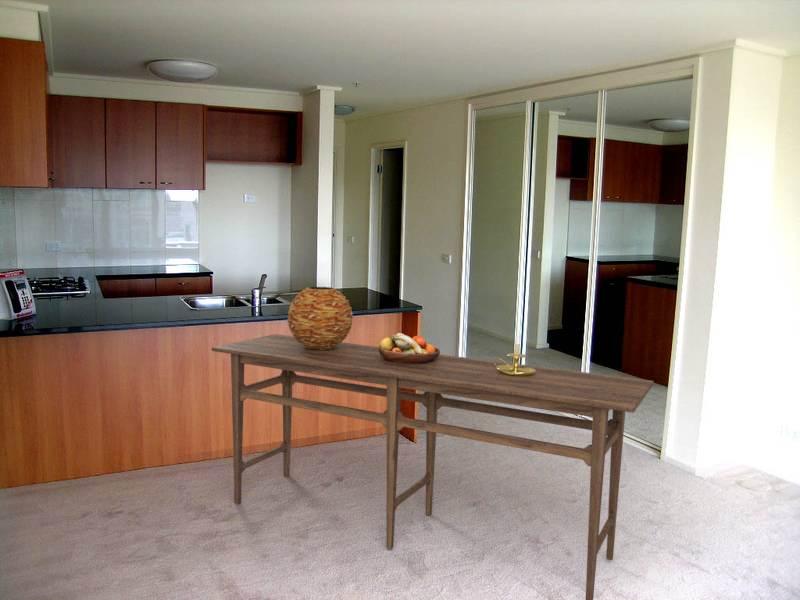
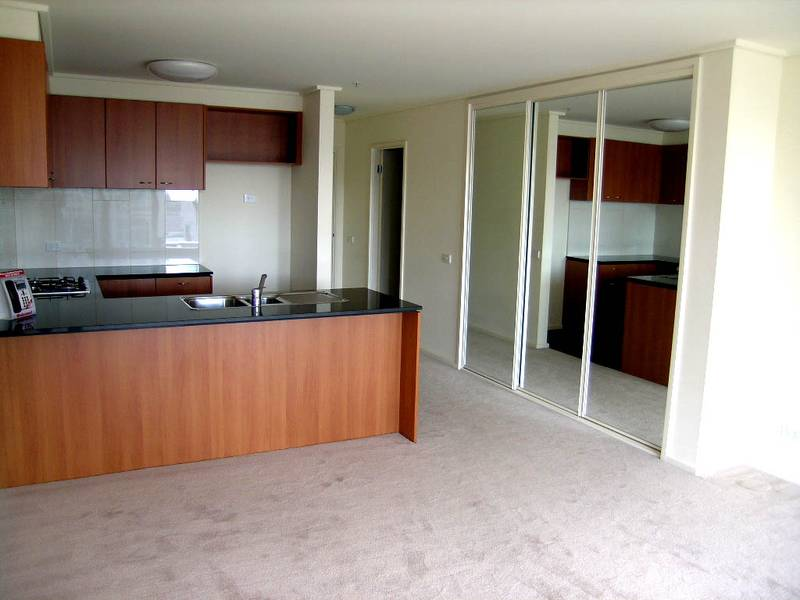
- vase (320, 316)
- dining table (426, 447)
- fruit bowl (409, 344)
- candle holder (514, 352)
